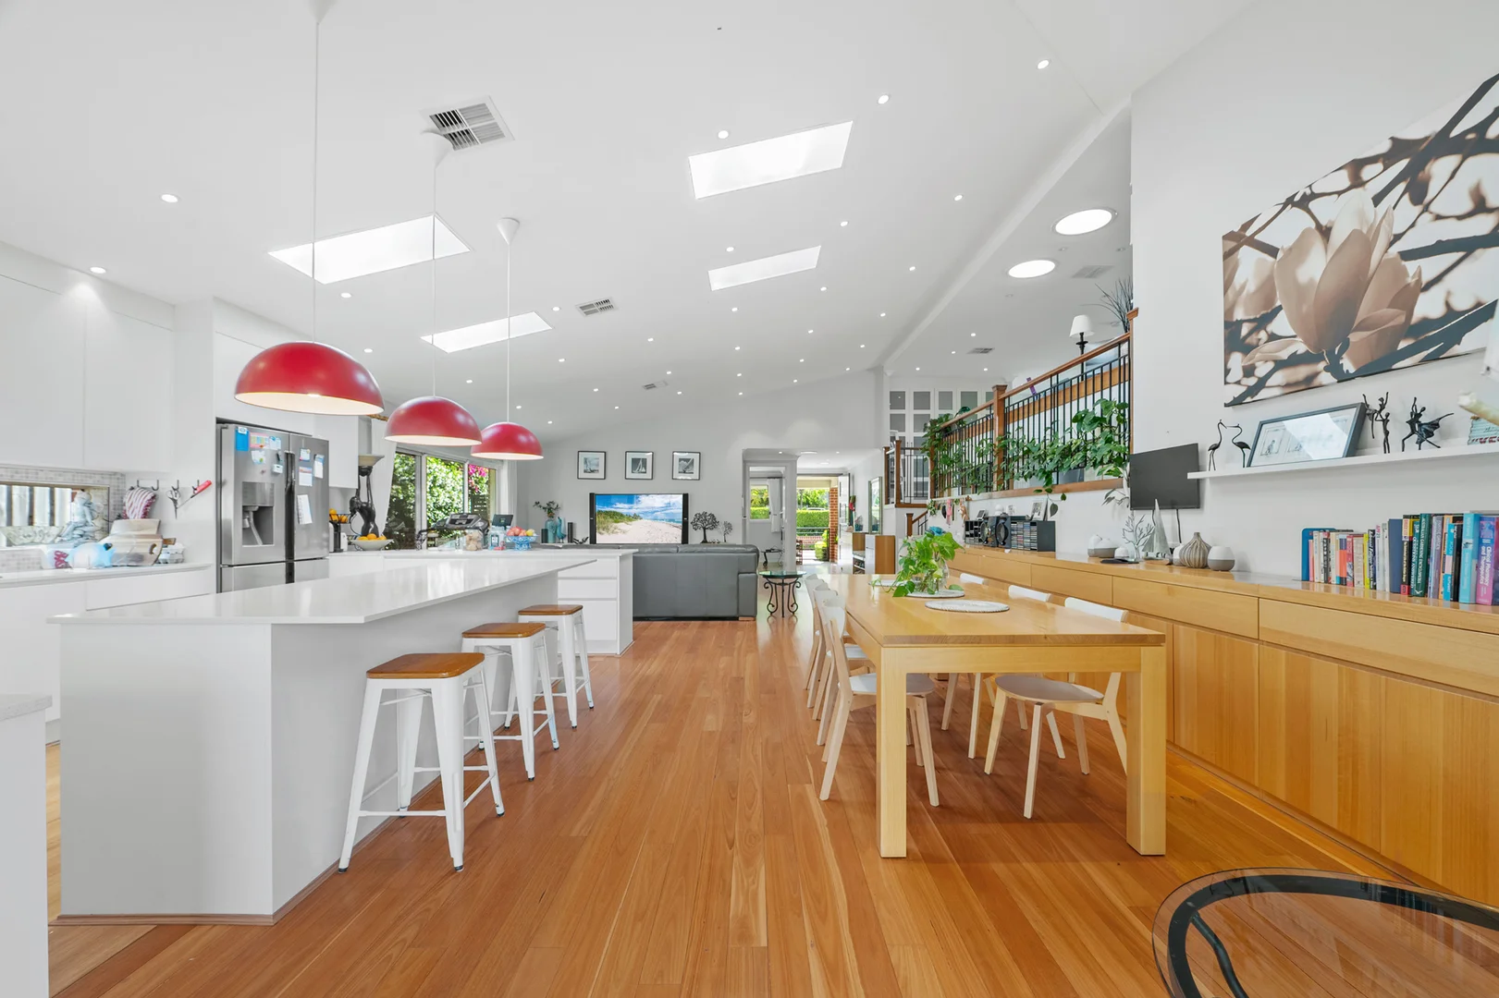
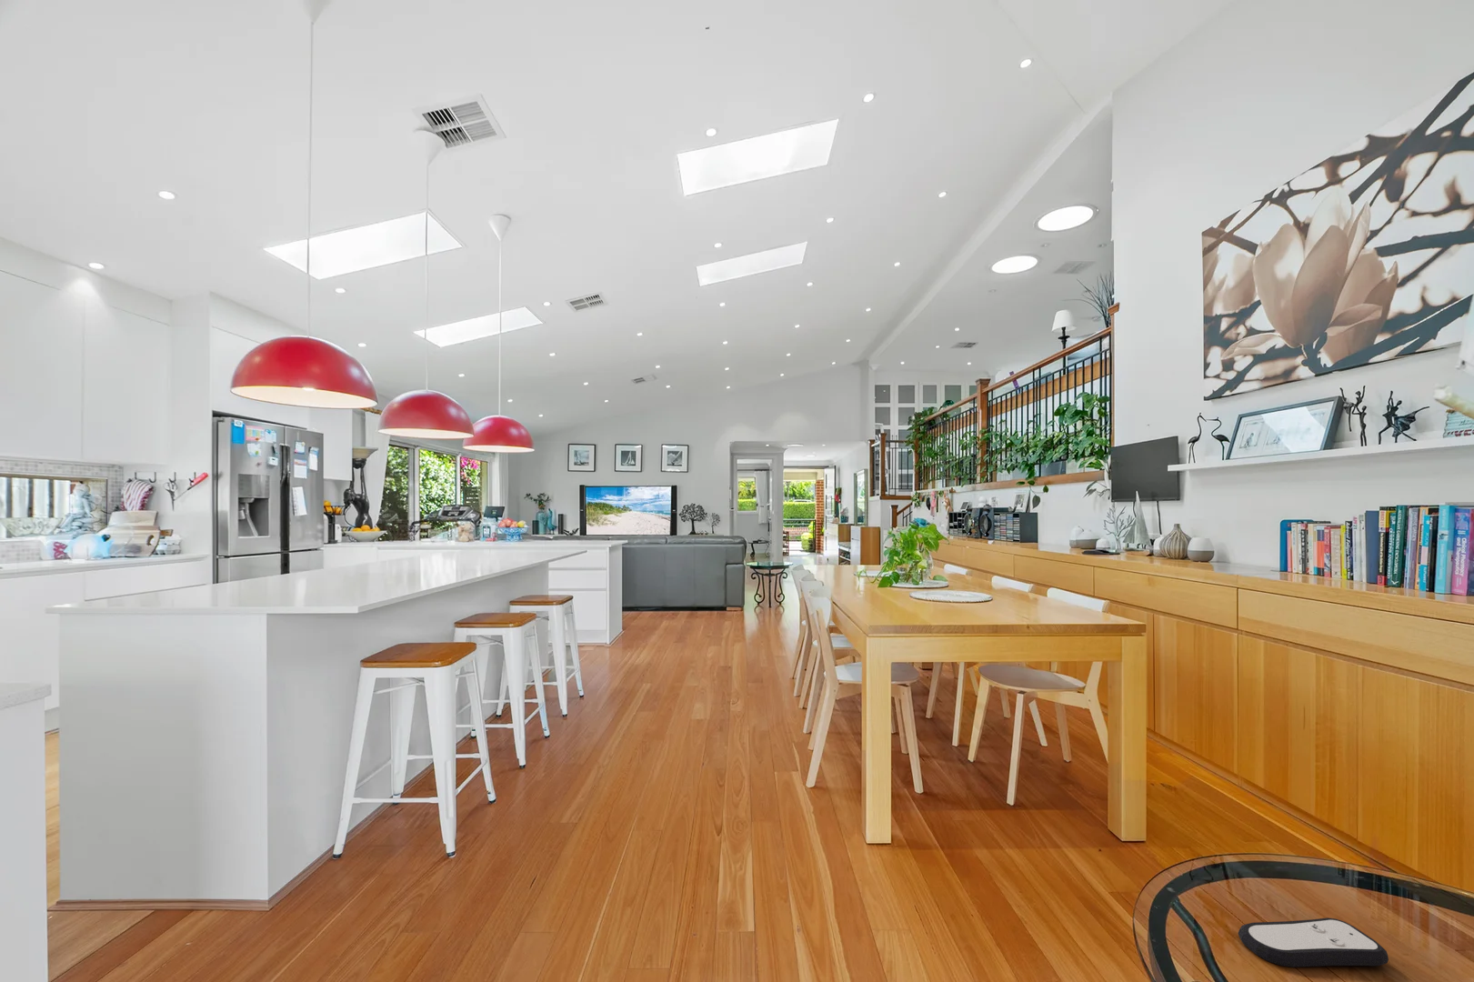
+ remote control (1309, 941)
